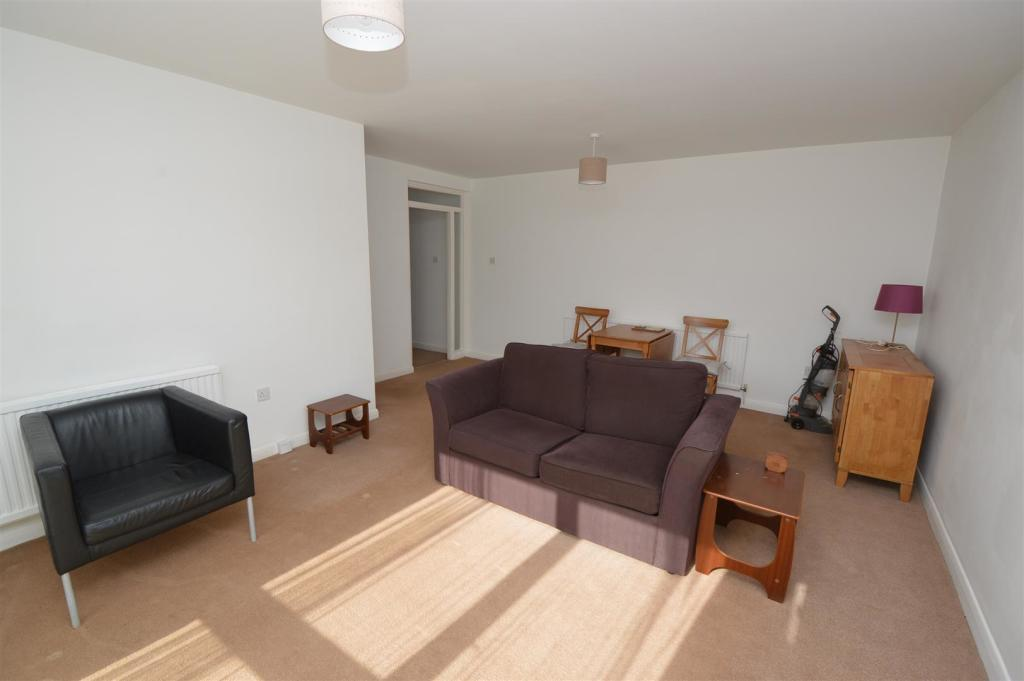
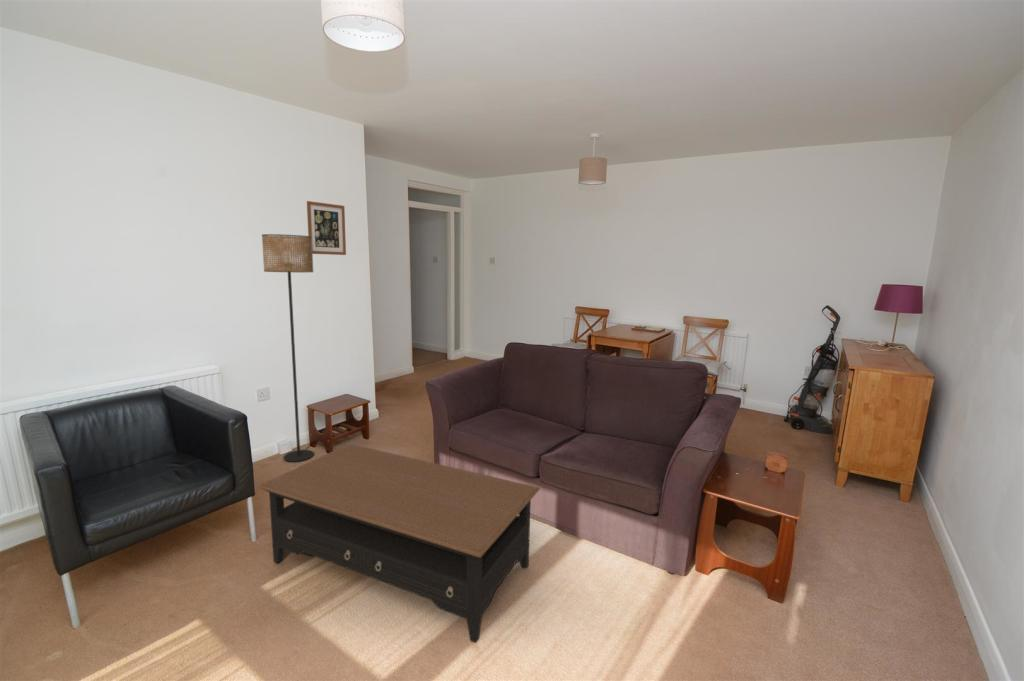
+ coffee table (400, 525)
+ floor lamp (293, 350)
+ wall art (327, 229)
